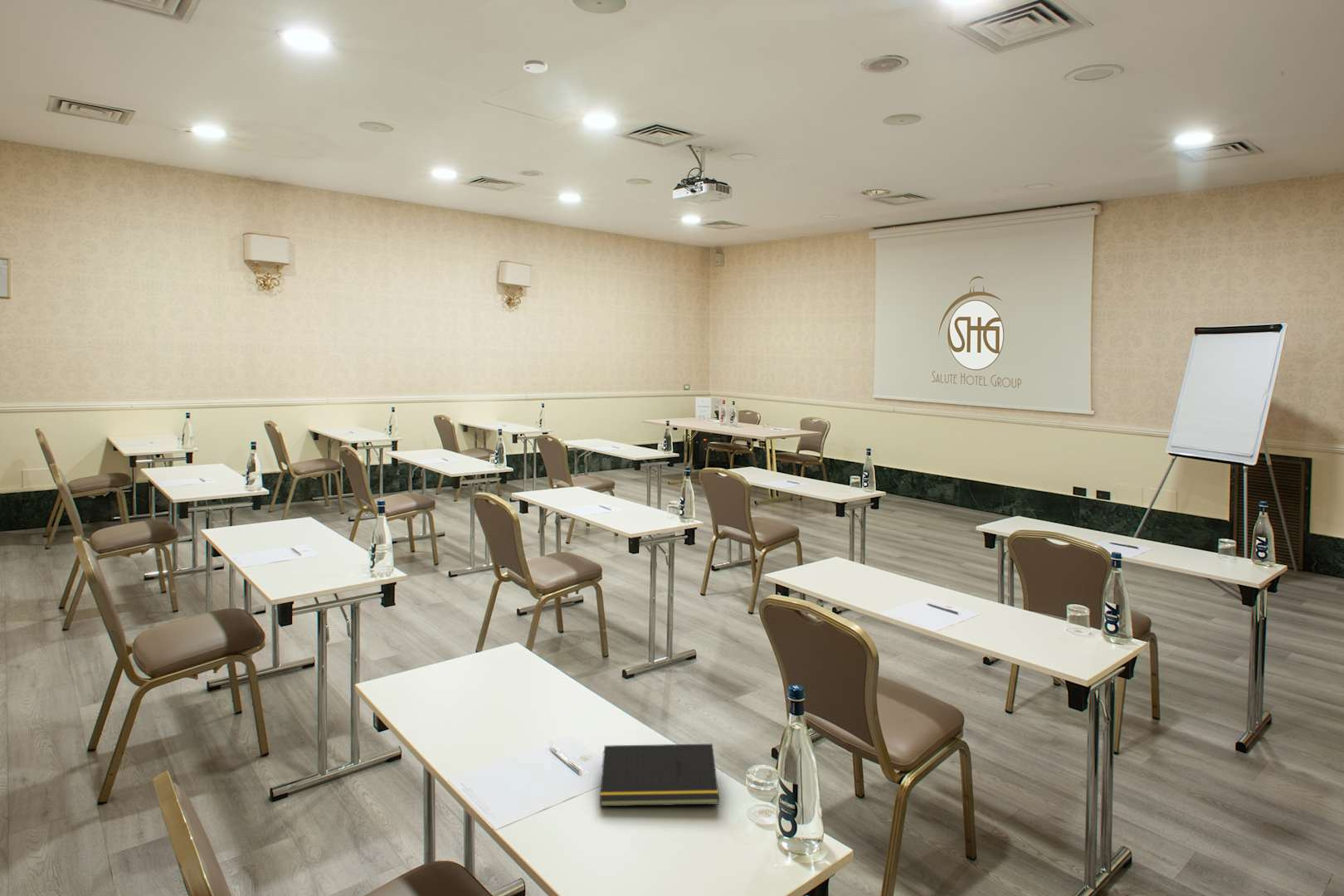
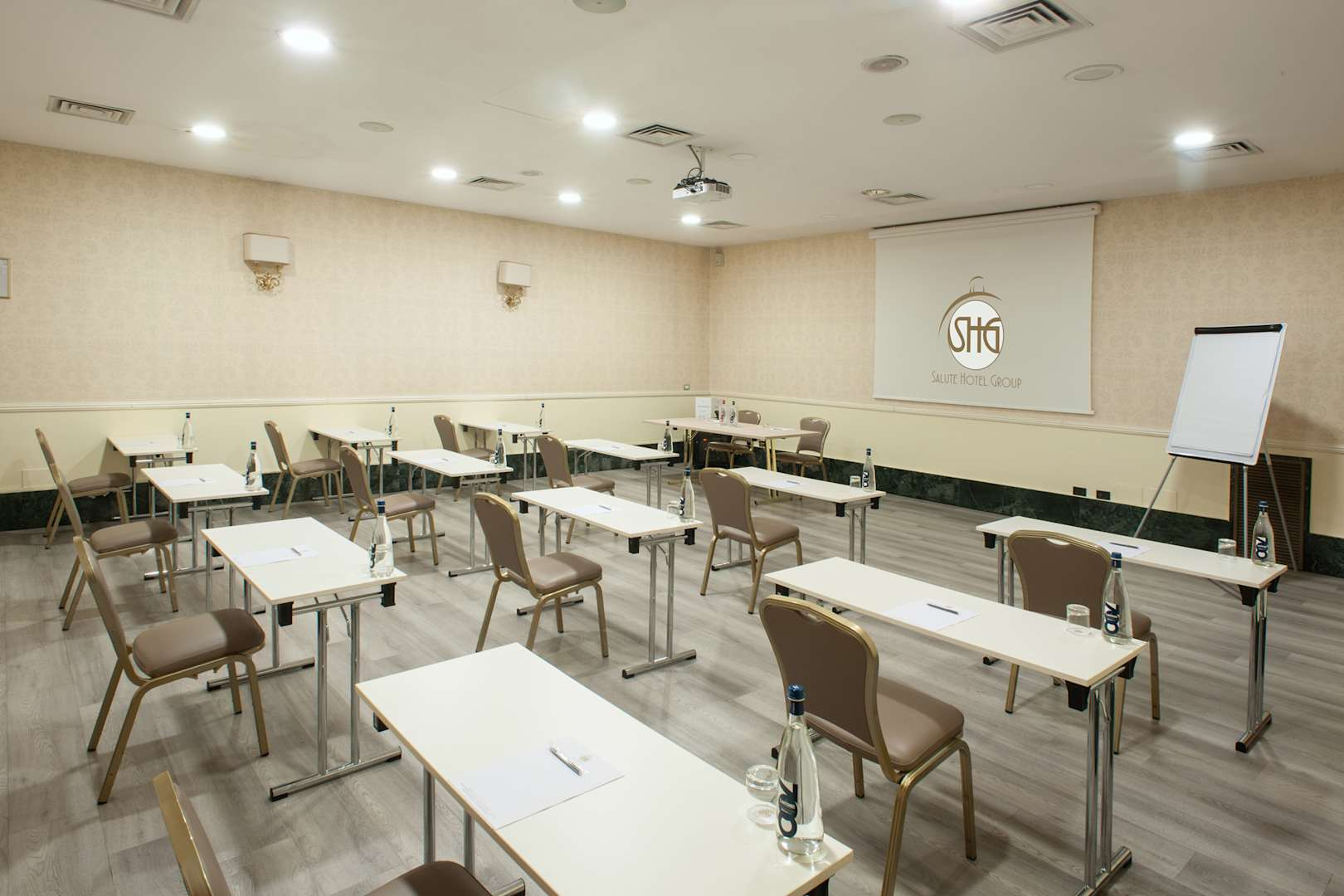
- smoke detector (535, 66)
- notepad (659, 773)
